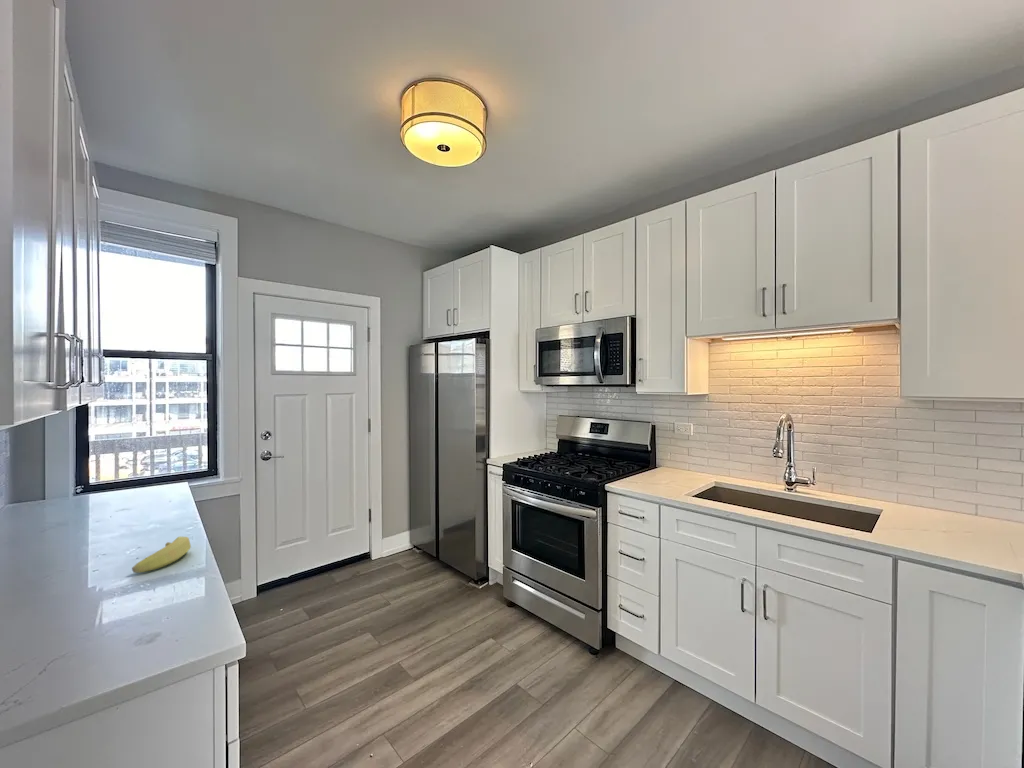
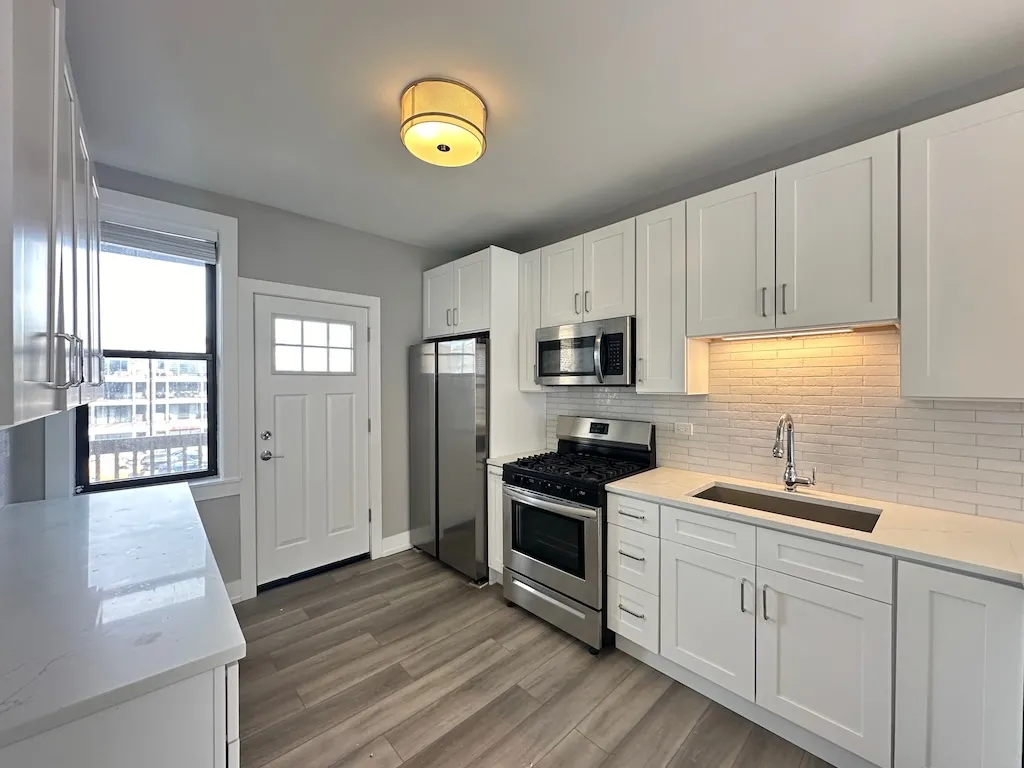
- banana (163, 549)
